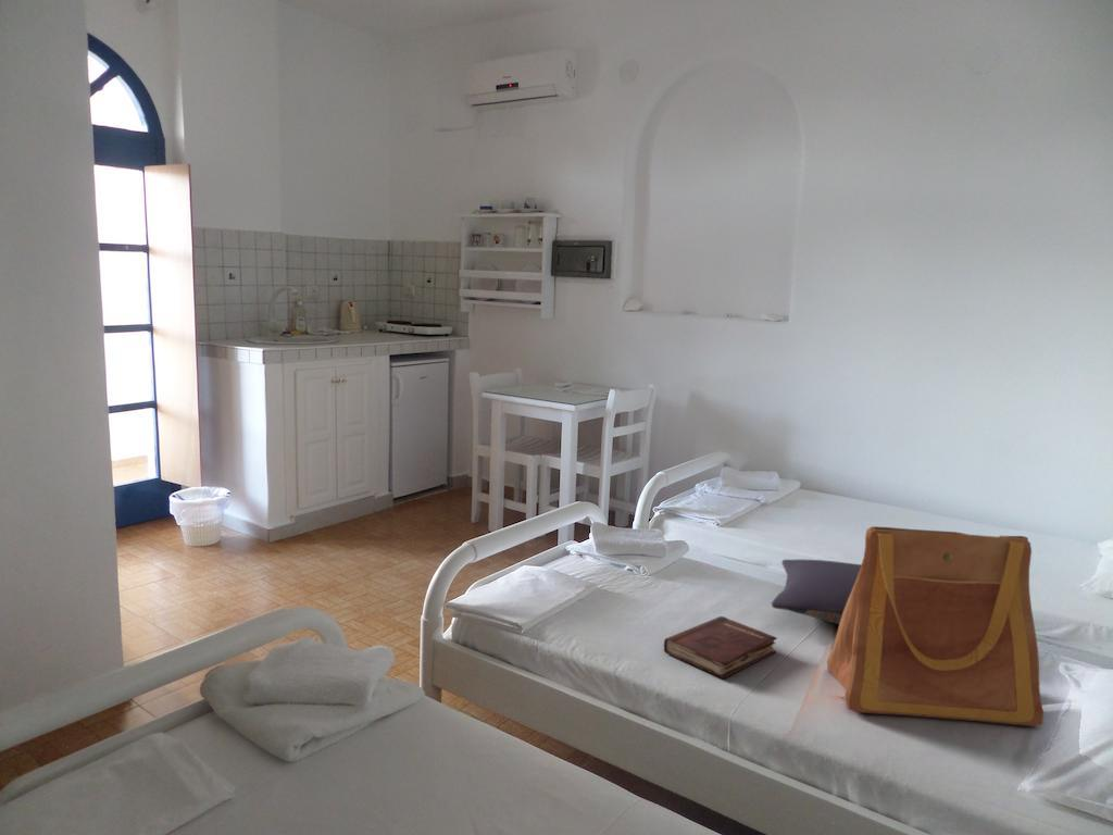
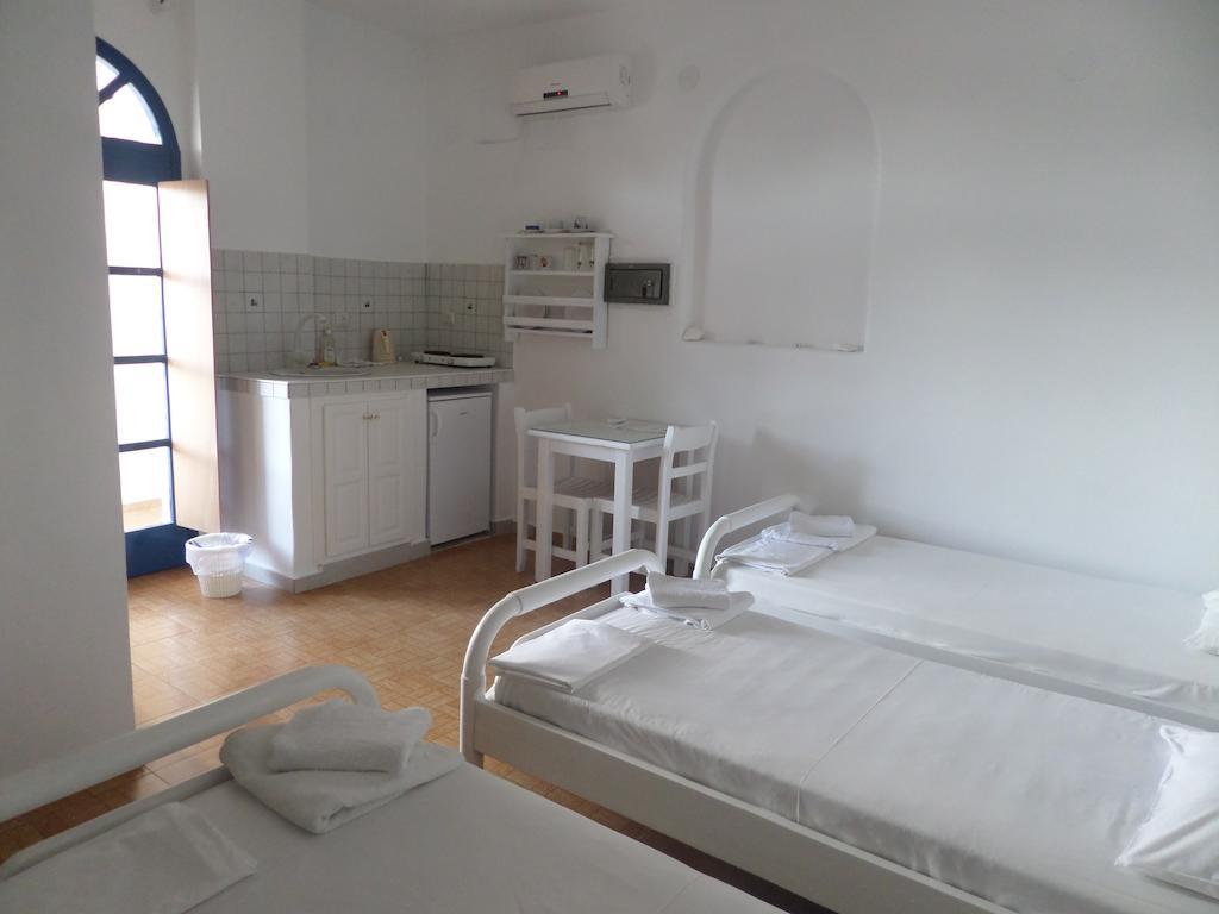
- tote bag (937, 616)
- hardback book (720, 644)
- pillow (851, 590)
